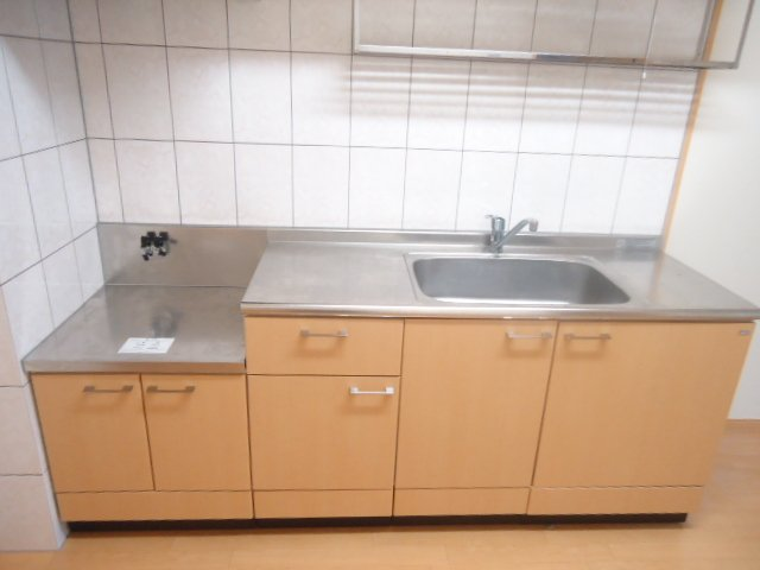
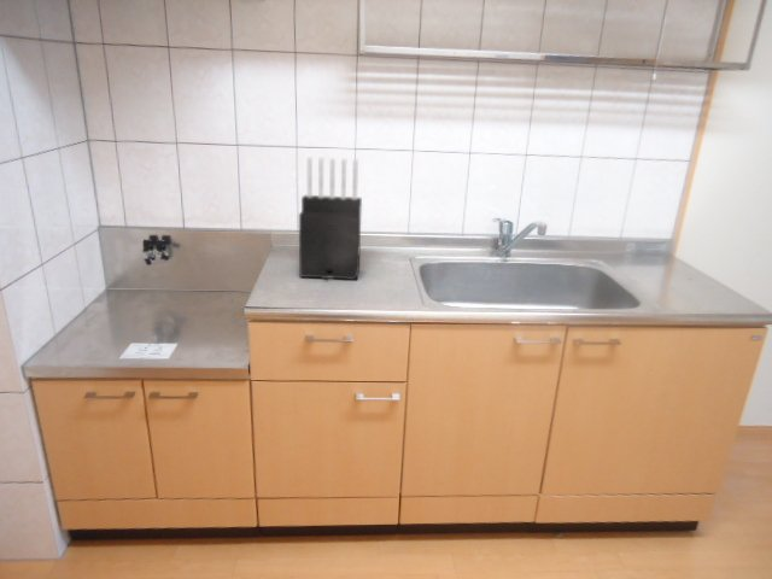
+ knife block (329, 218)
